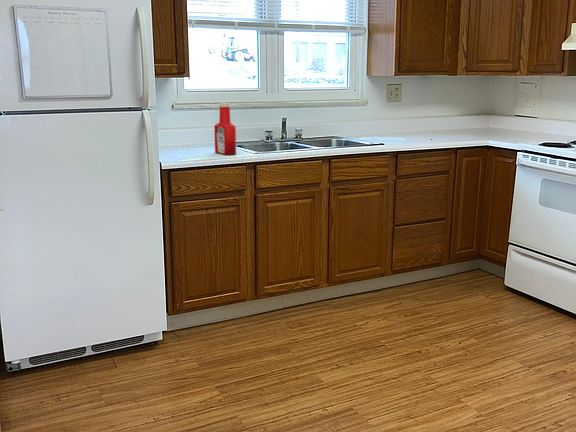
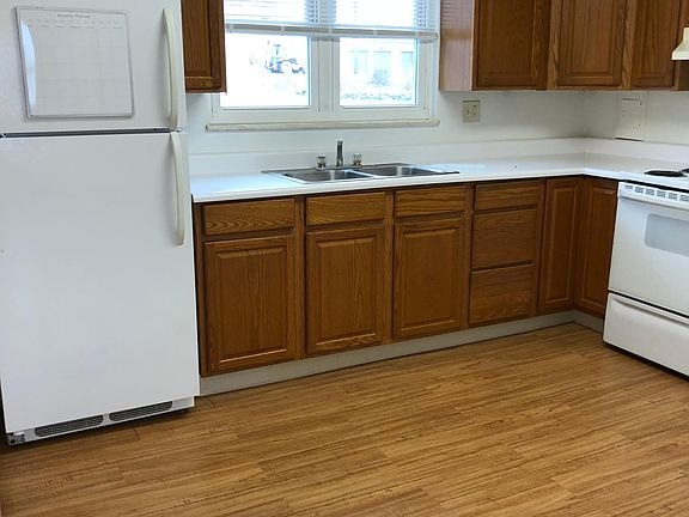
- soap bottle (225, 128)
